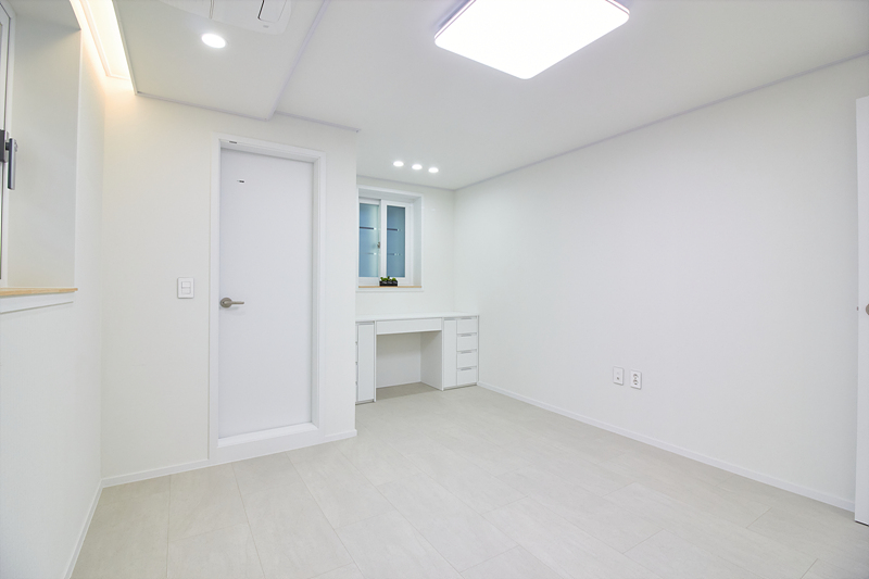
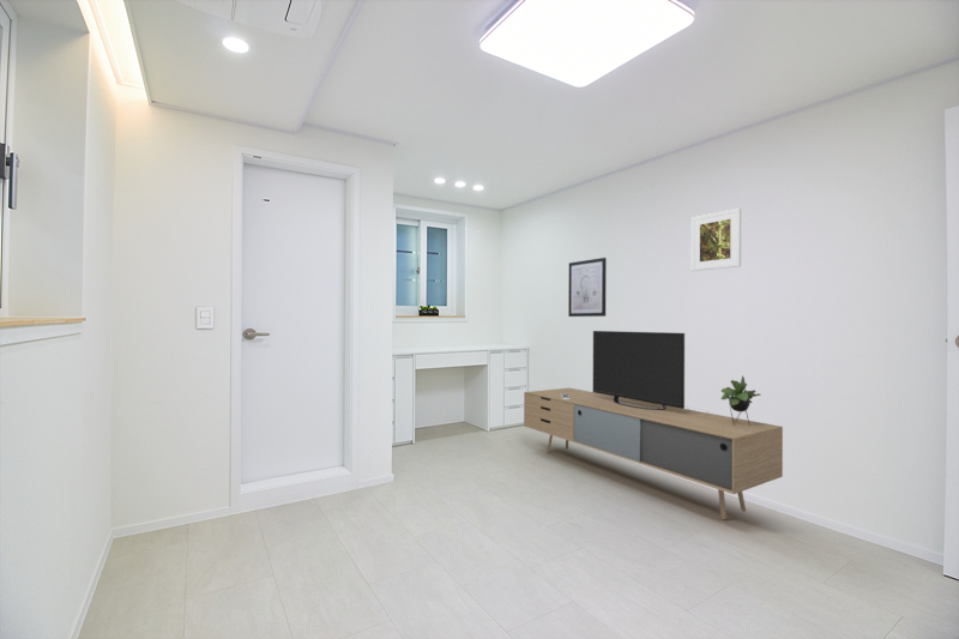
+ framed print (714, 241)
+ media console (629, 403)
+ wall art (586, 288)
